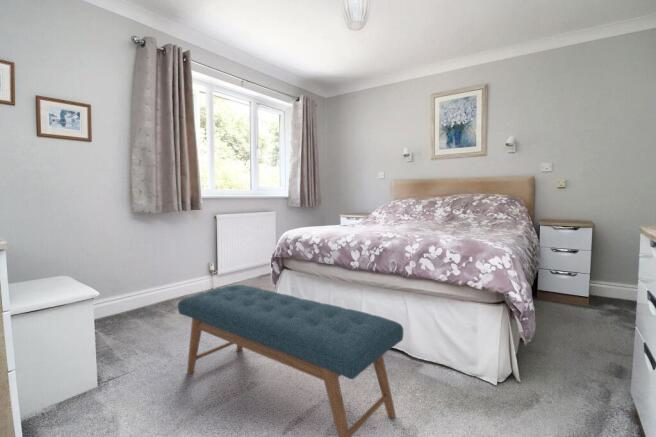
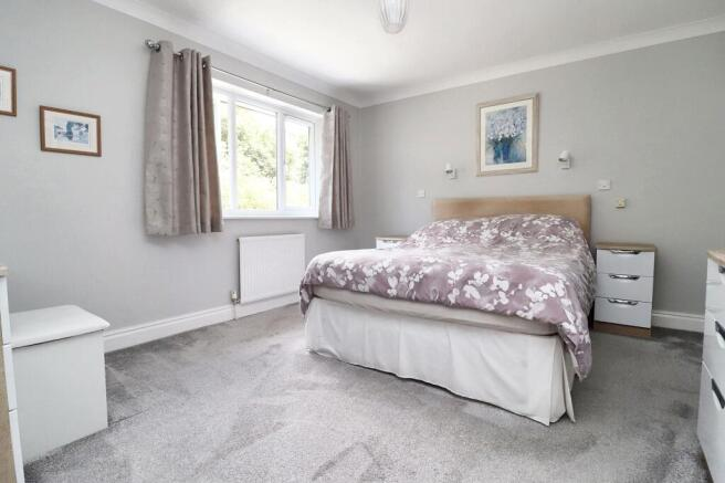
- bench (278, 348)
